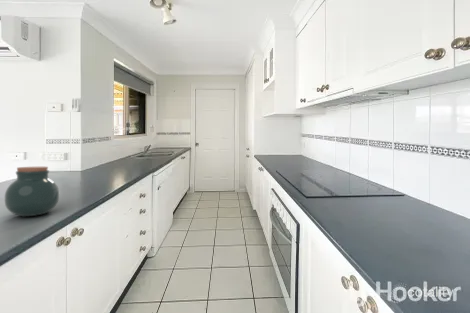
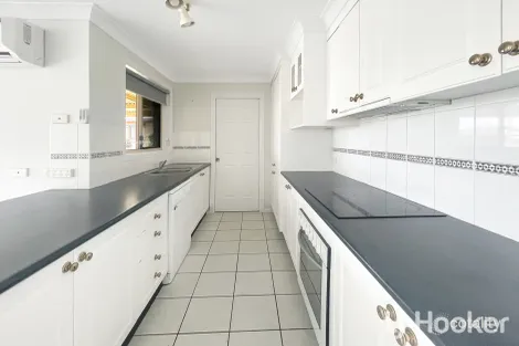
- jar (33, 190)
